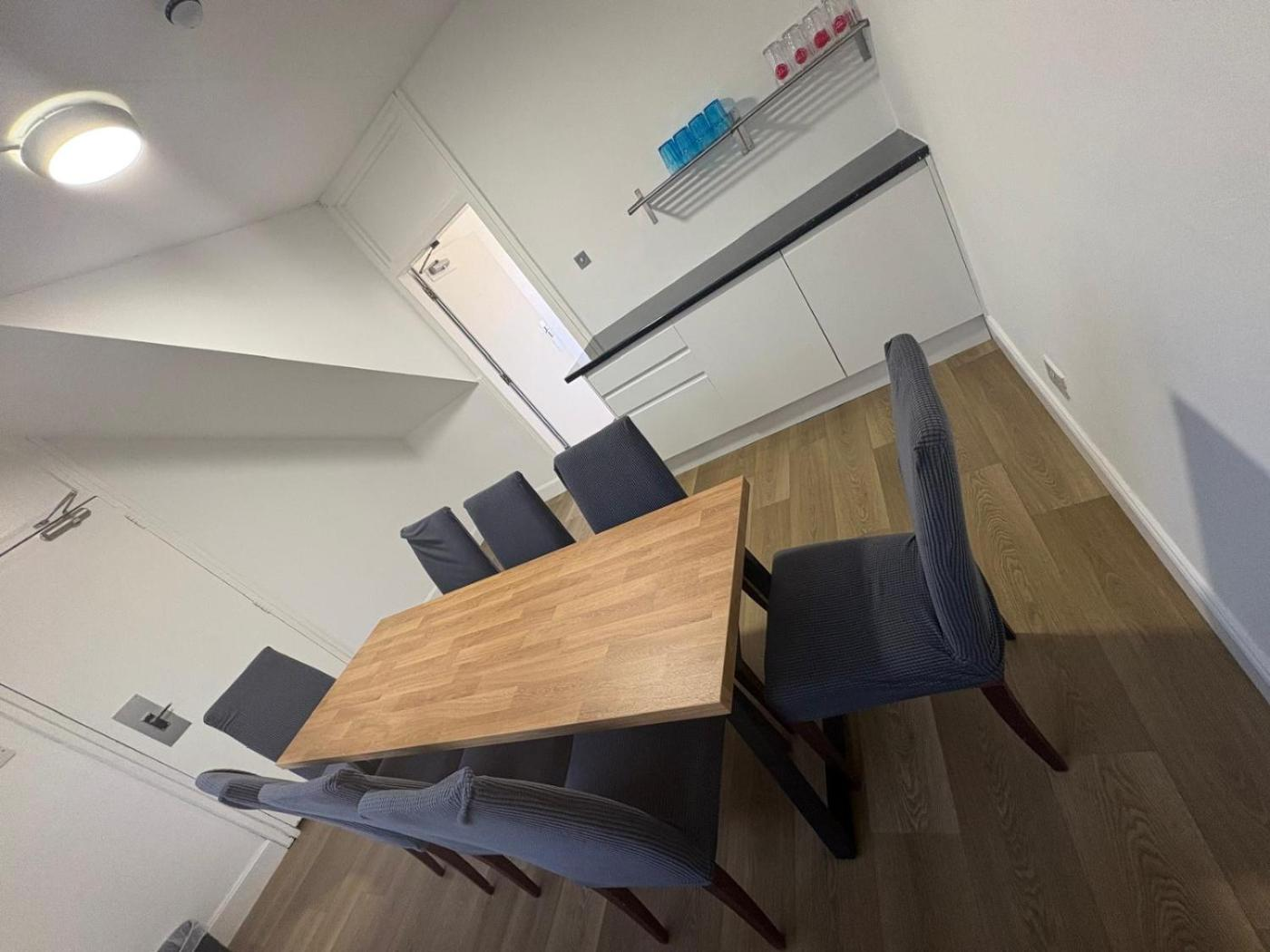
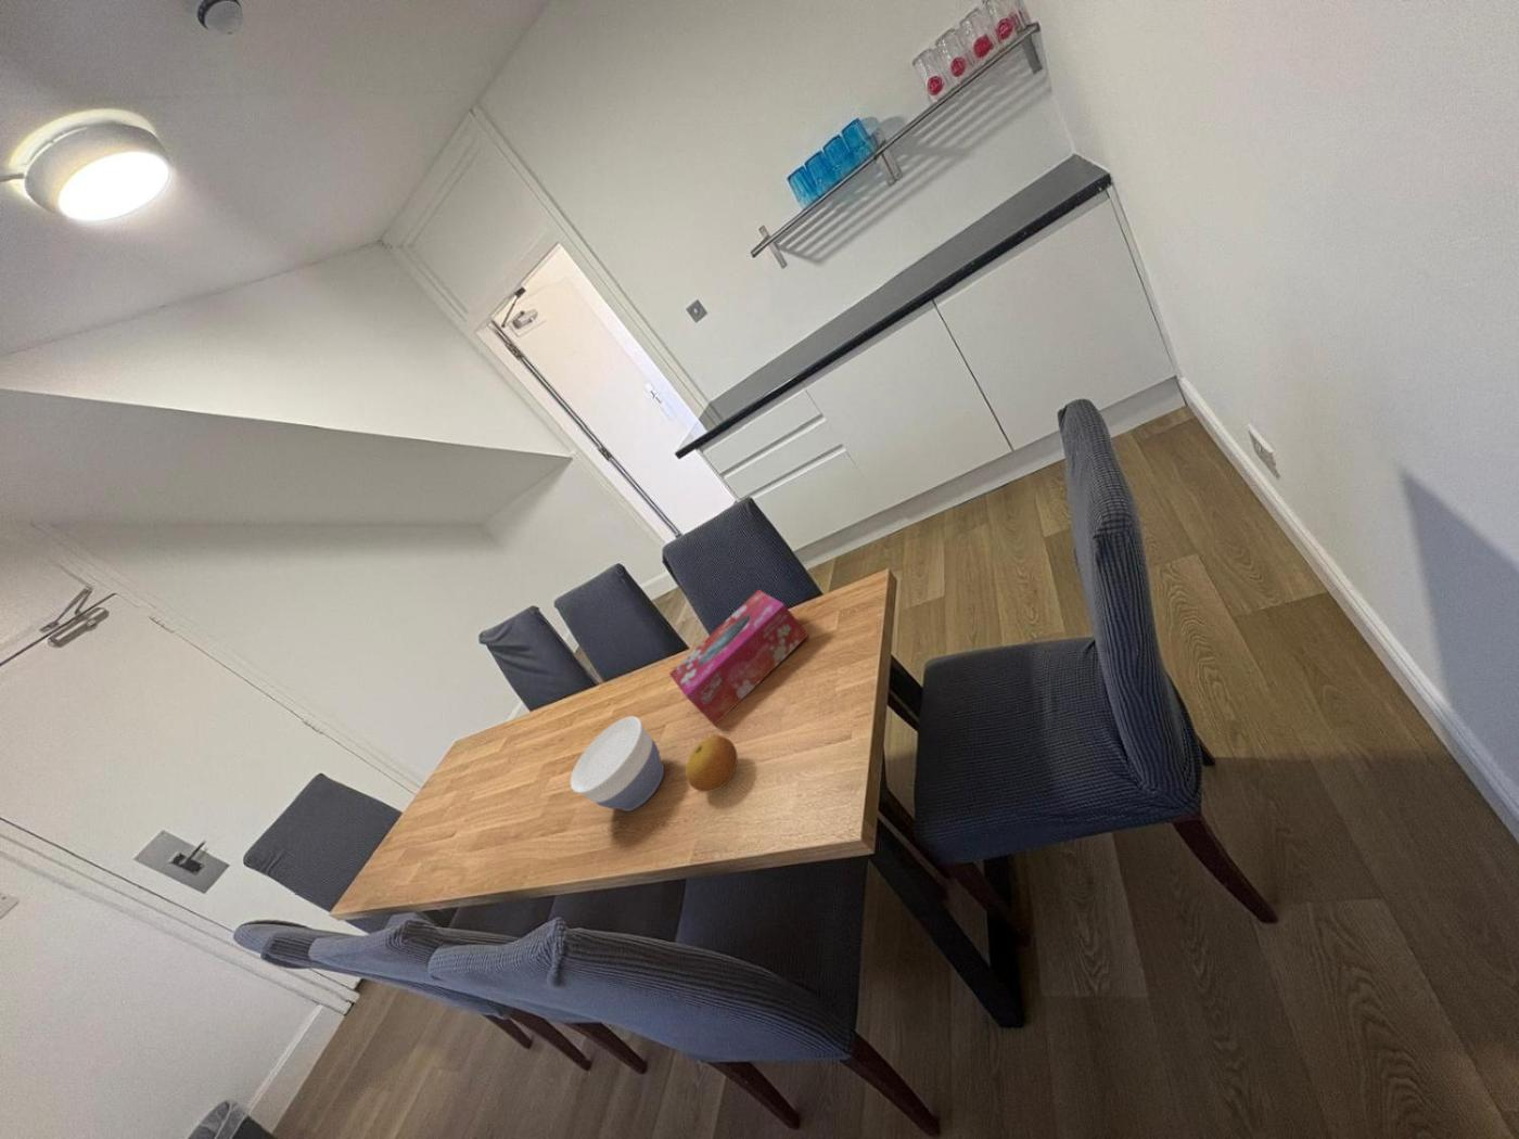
+ bowl (623, 769)
+ fruit (710, 762)
+ tissue box (737, 654)
